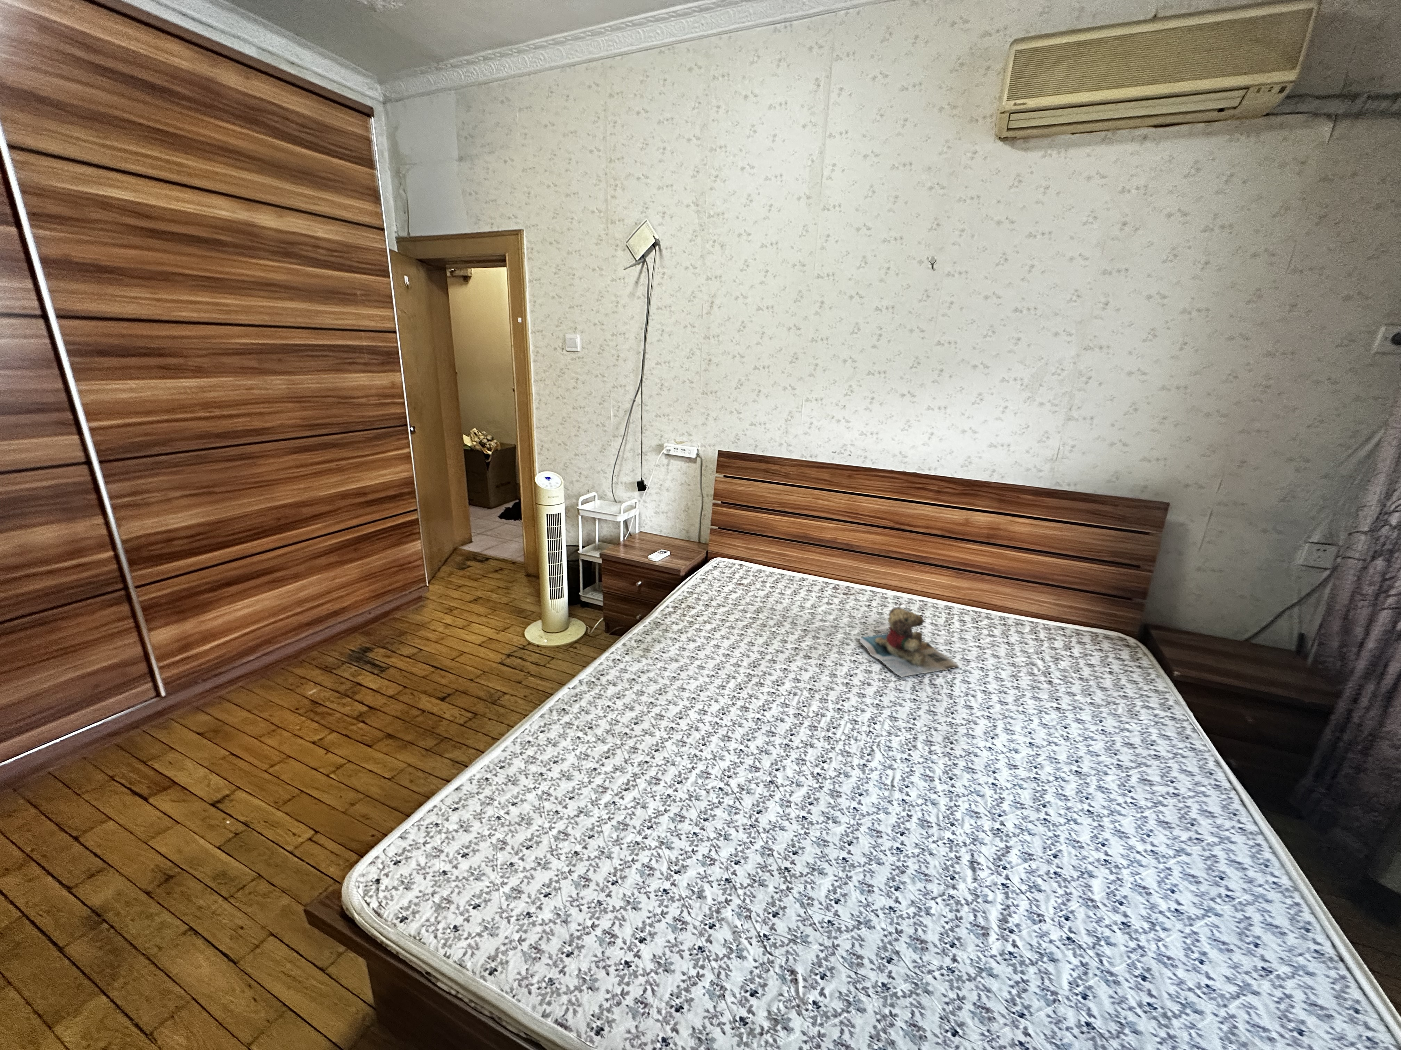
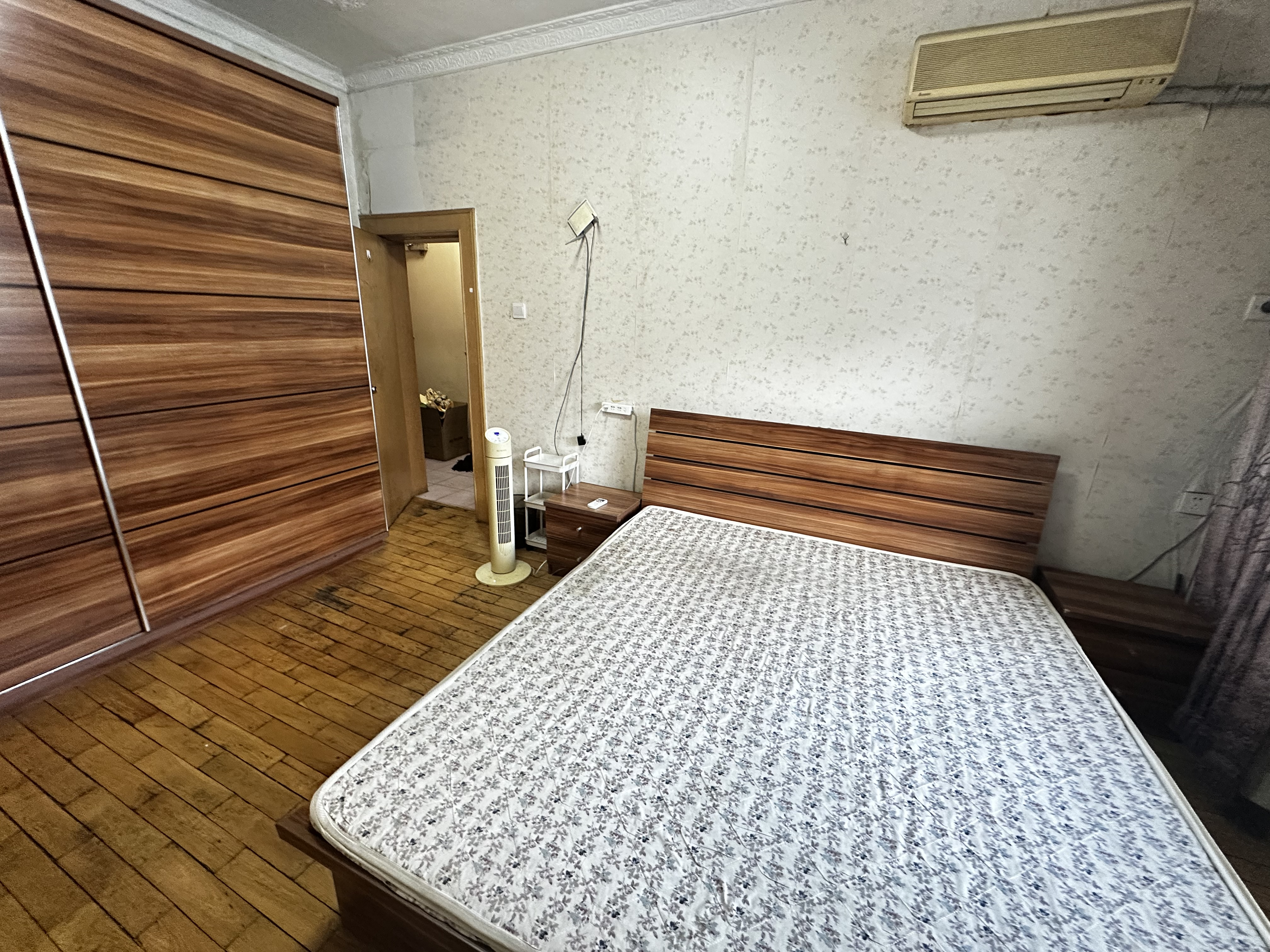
- teddy bear (912, 632)
